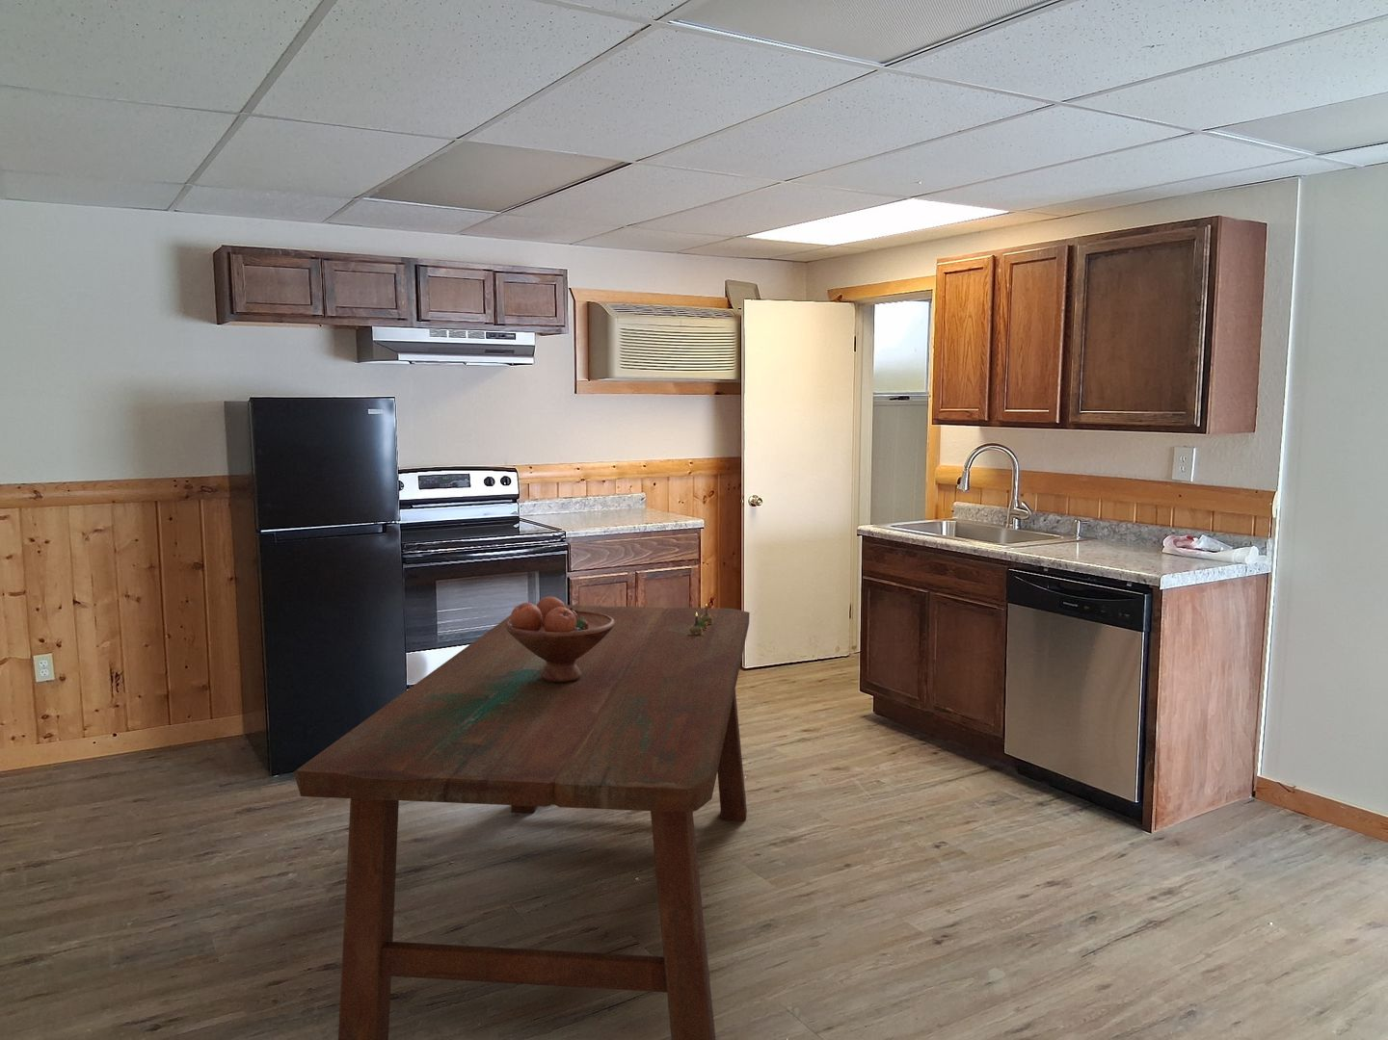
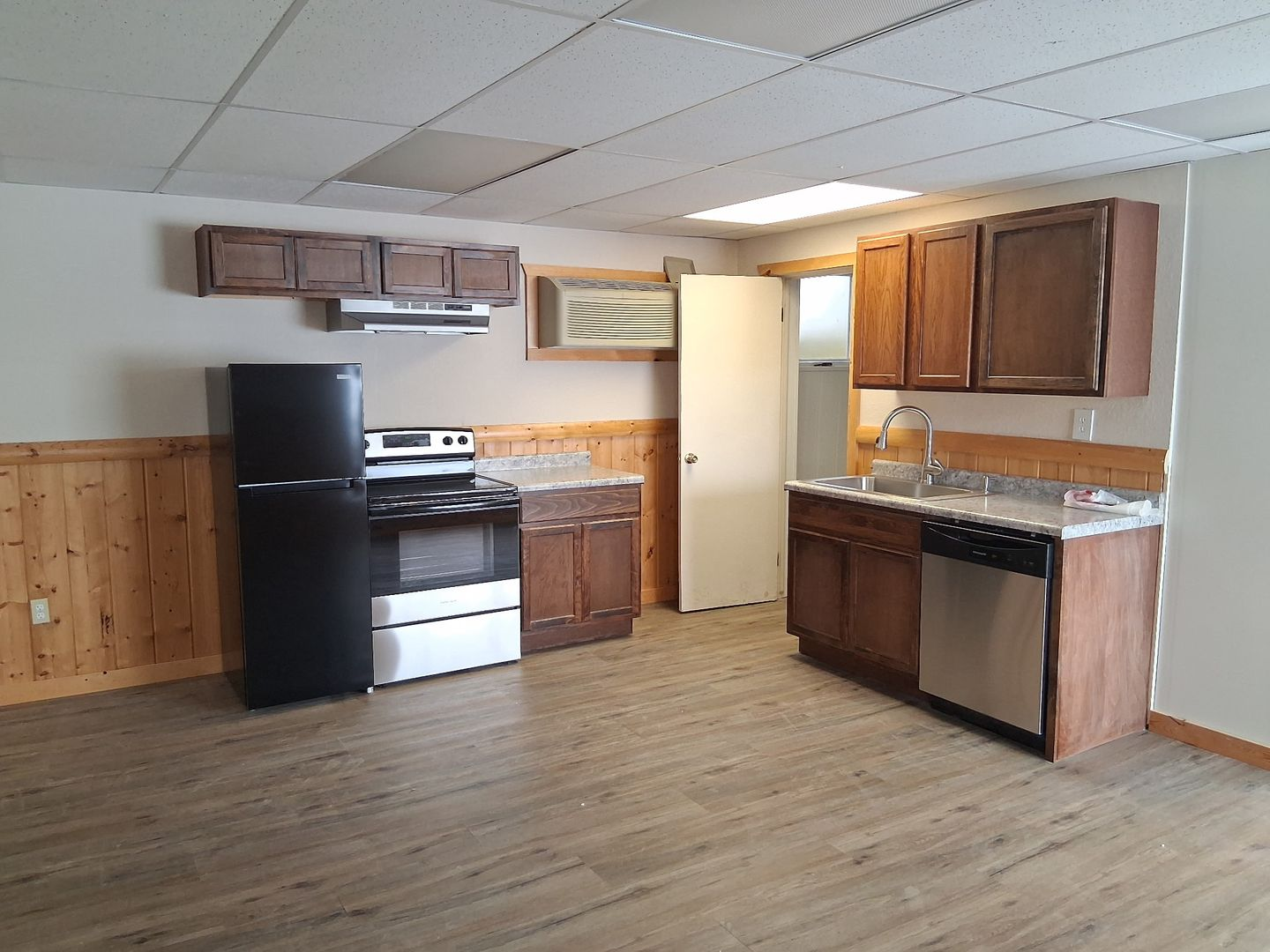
- dining table (588, 789)
- fruit bowl (560, 638)
- candle holder (701, 616)
